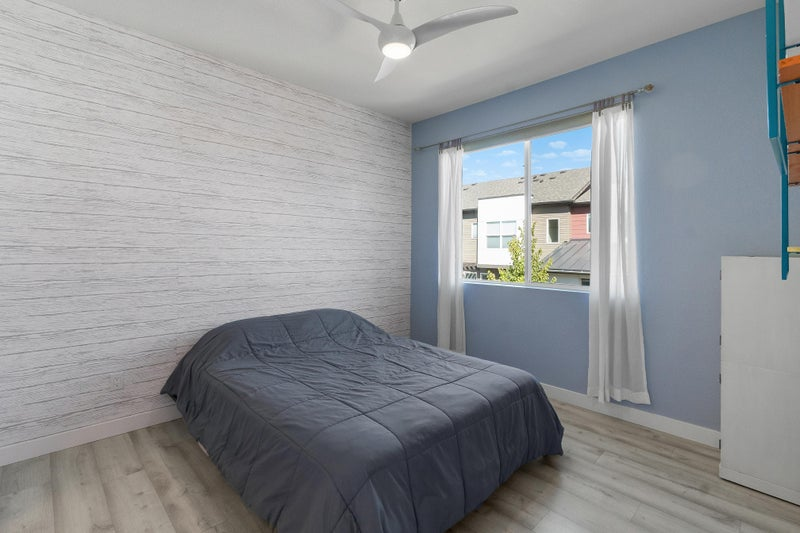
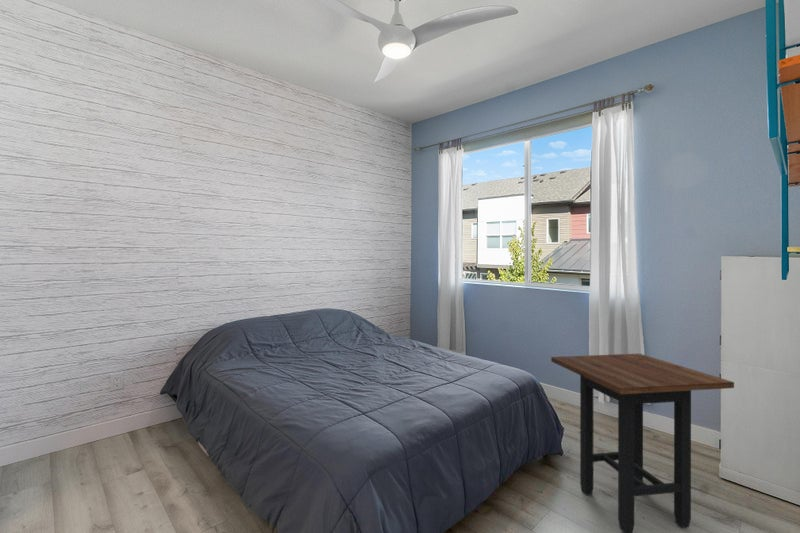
+ side table (631, 438)
